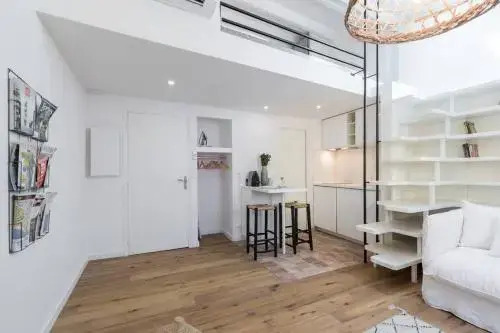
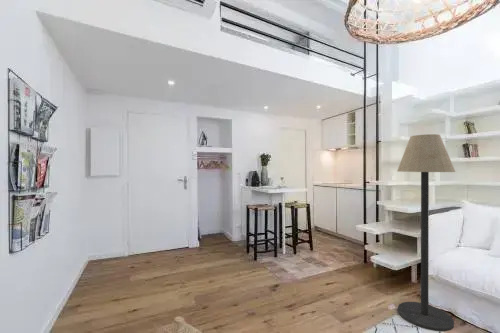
+ floor lamp (424, 226)
